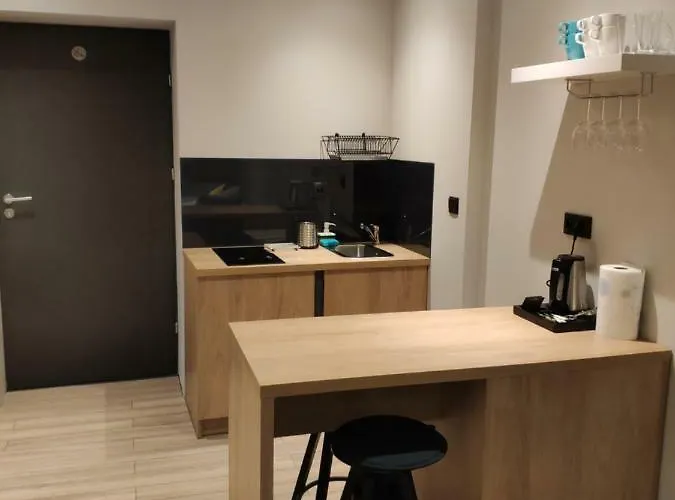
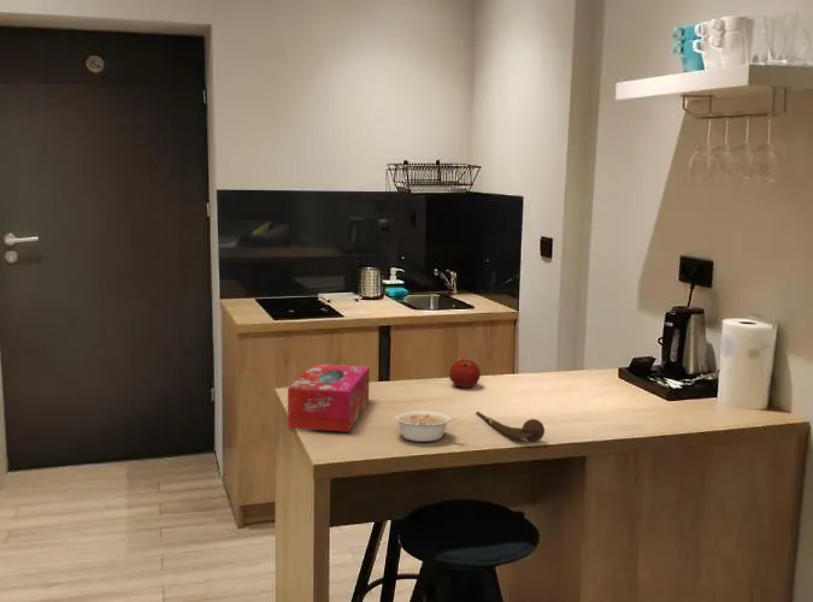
+ legume (424, 425)
+ tissue box (330, 395)
+ apple (464, 372)
+ spoon (505, 425)
